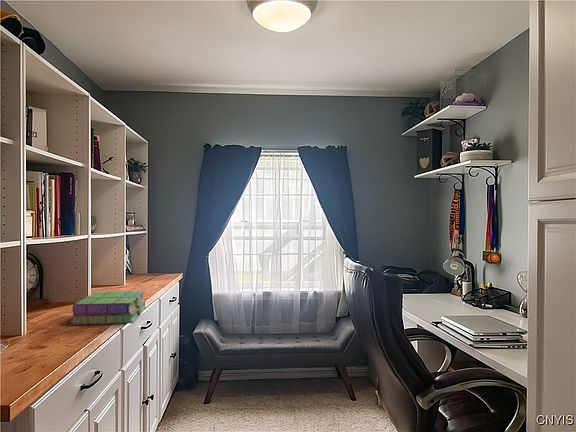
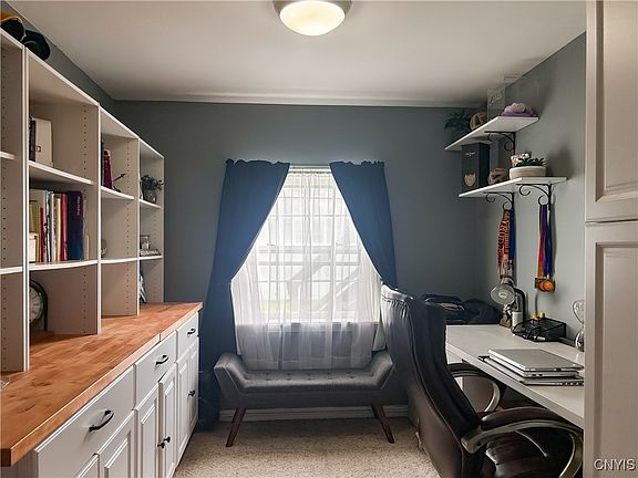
- stack of books (111, 306)
